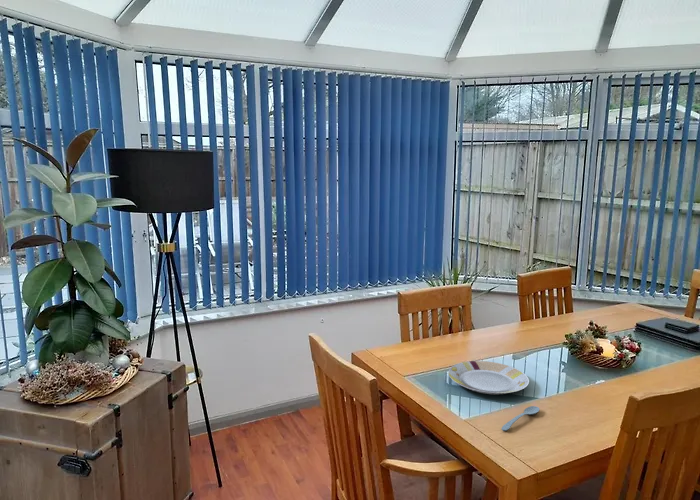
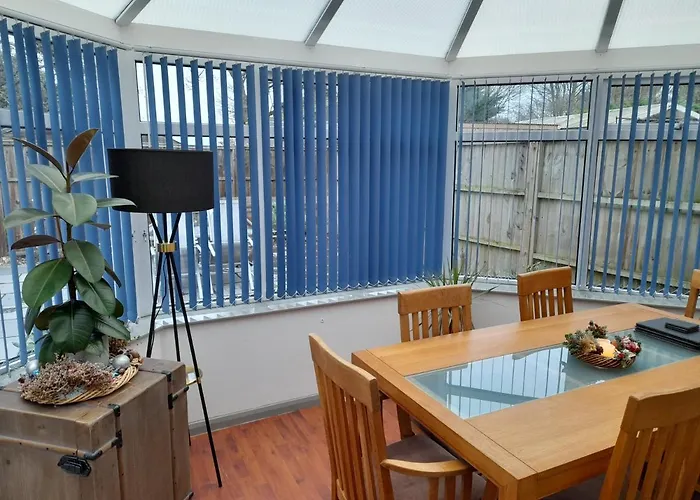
- spoon (520, 416)
- plate (487, 378)
